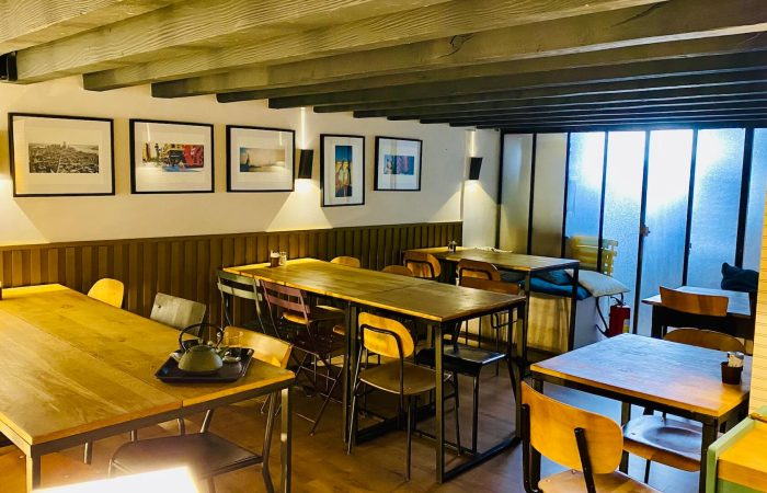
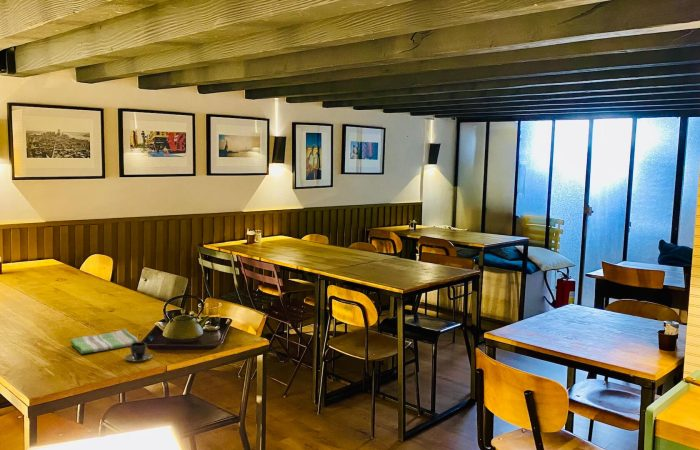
+ dish towel (104, 340)
+ teacup (138, 351)
